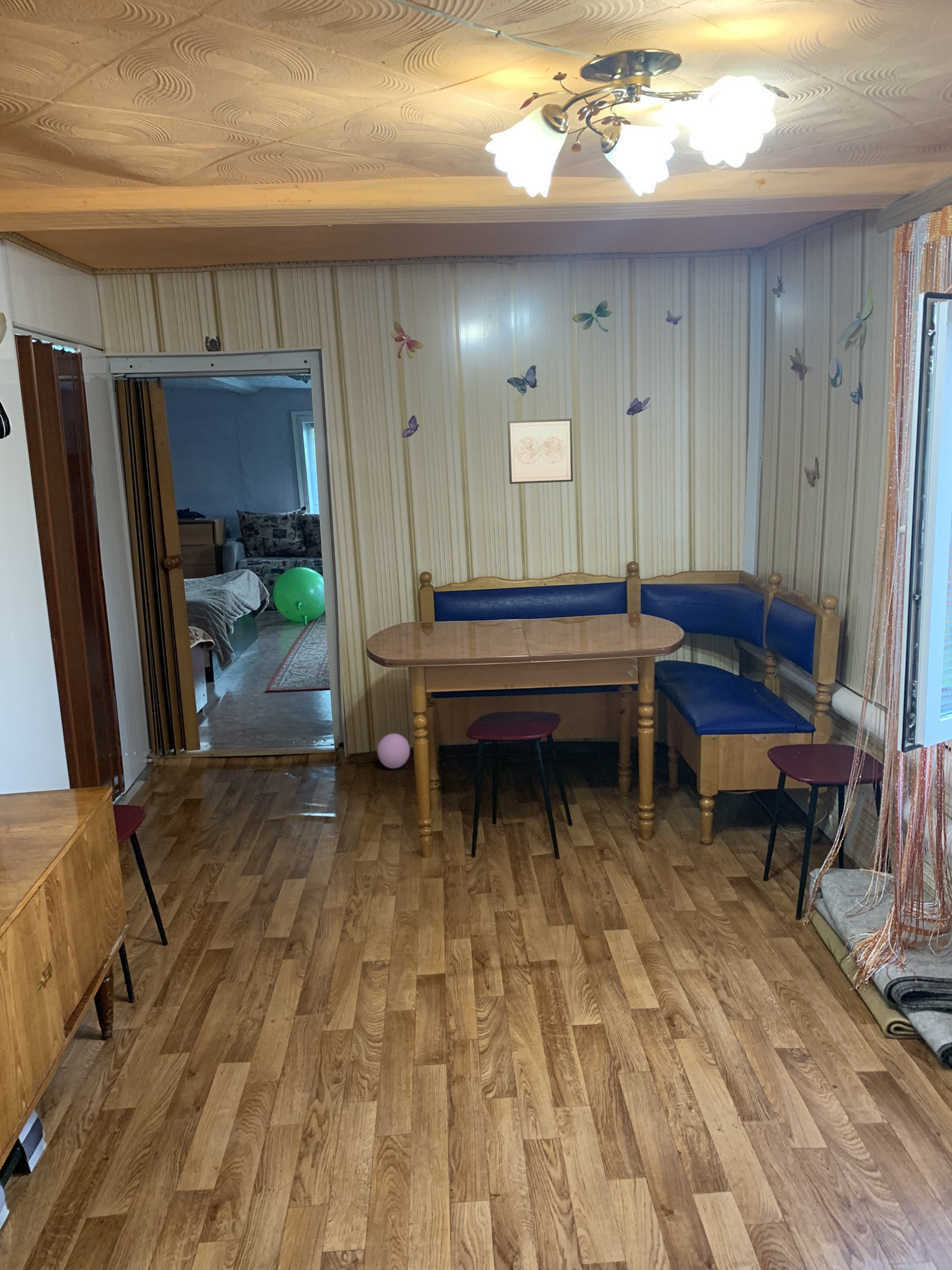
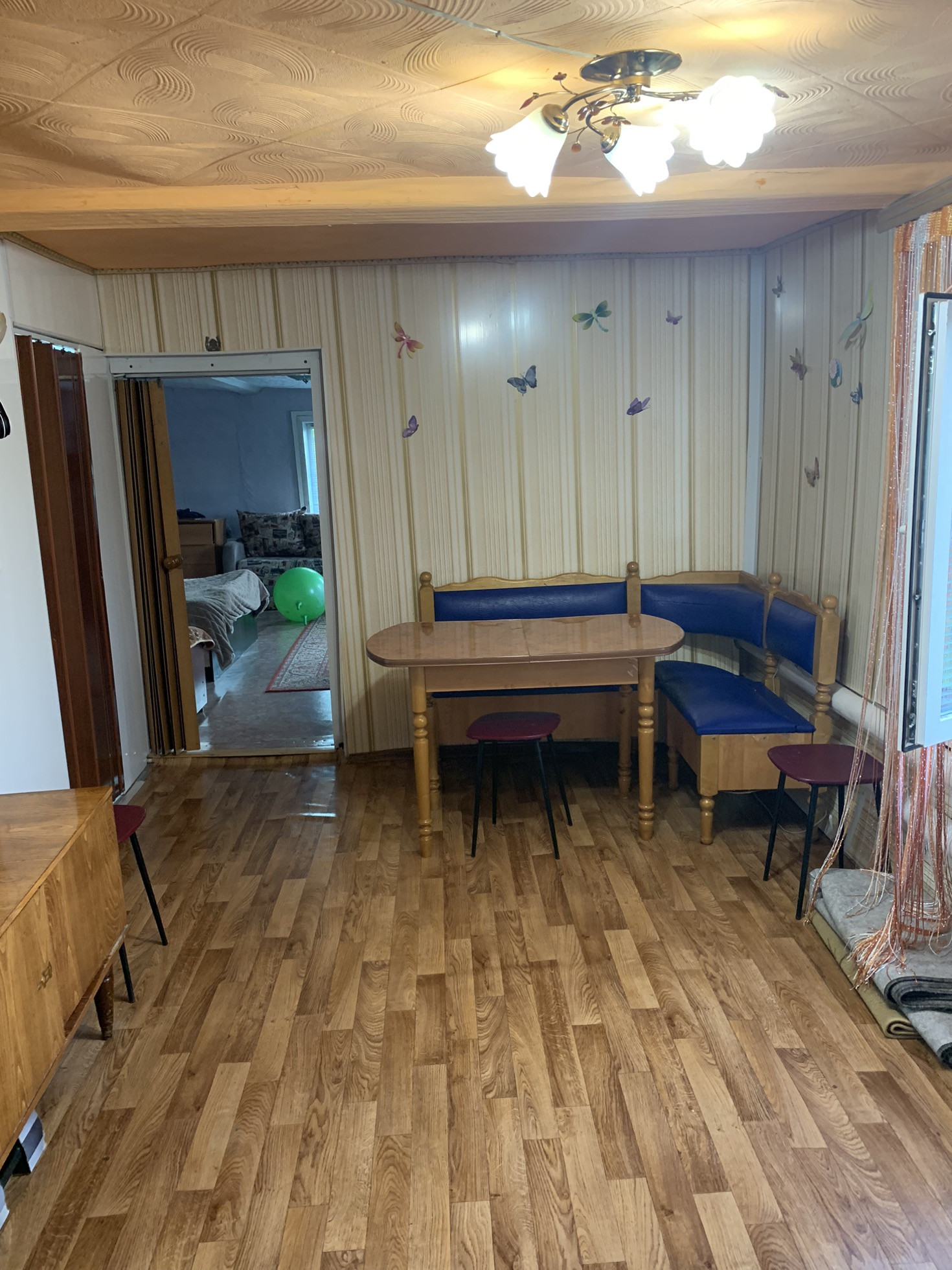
- ball (393, 750)
- wall art (540, 451)
